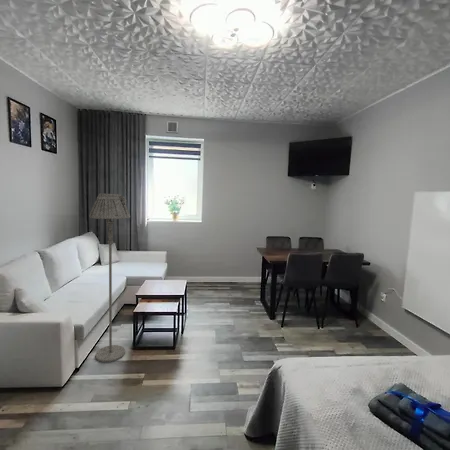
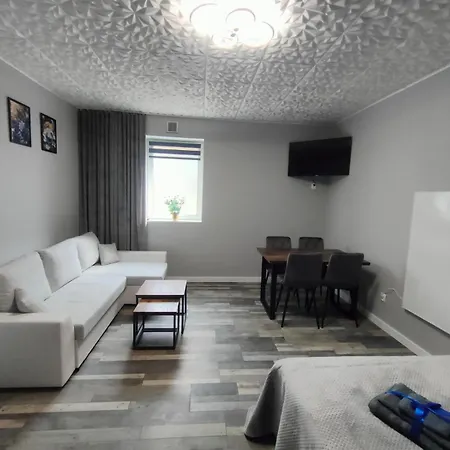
- floor lamp (110, 276)
